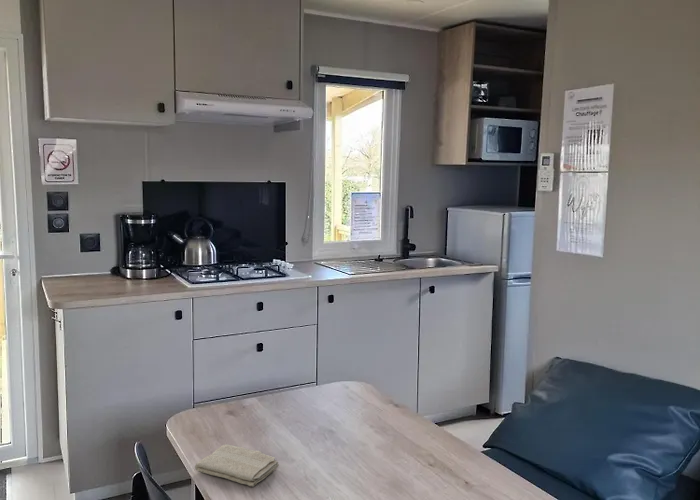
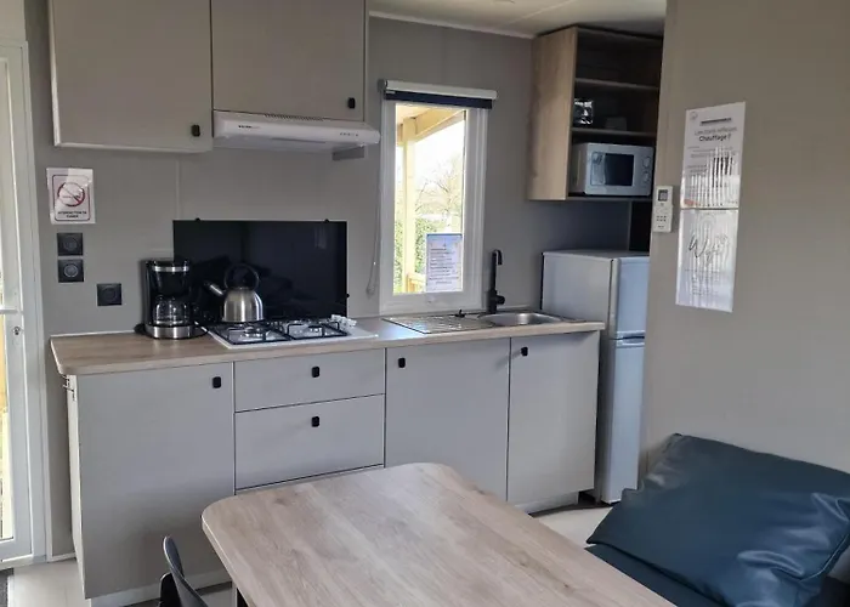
- washcloth (237, 463)
